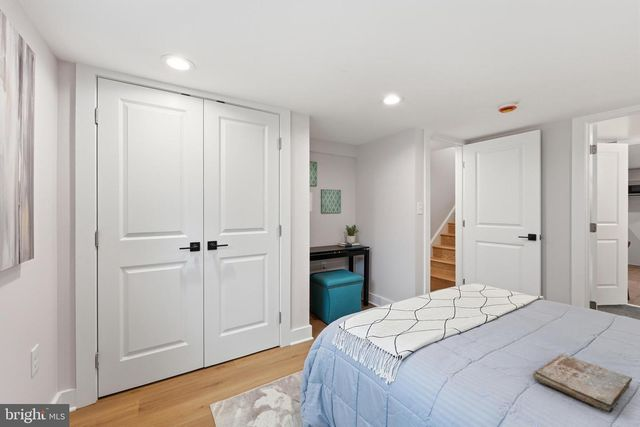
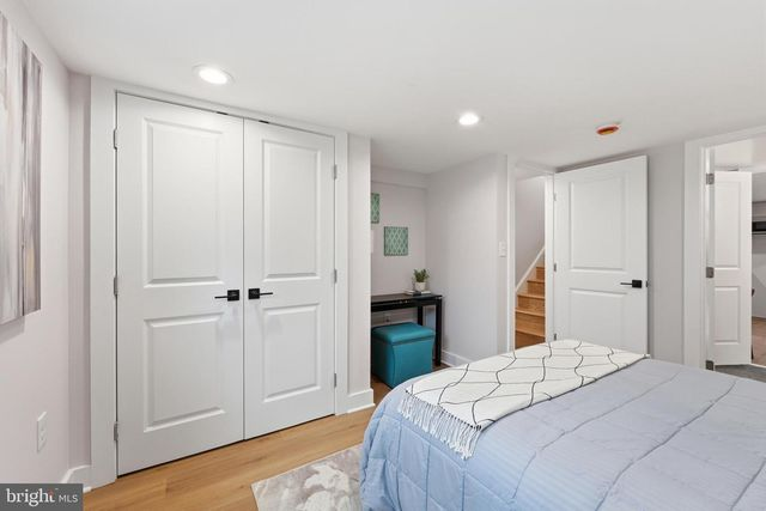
- book (582, 378)
